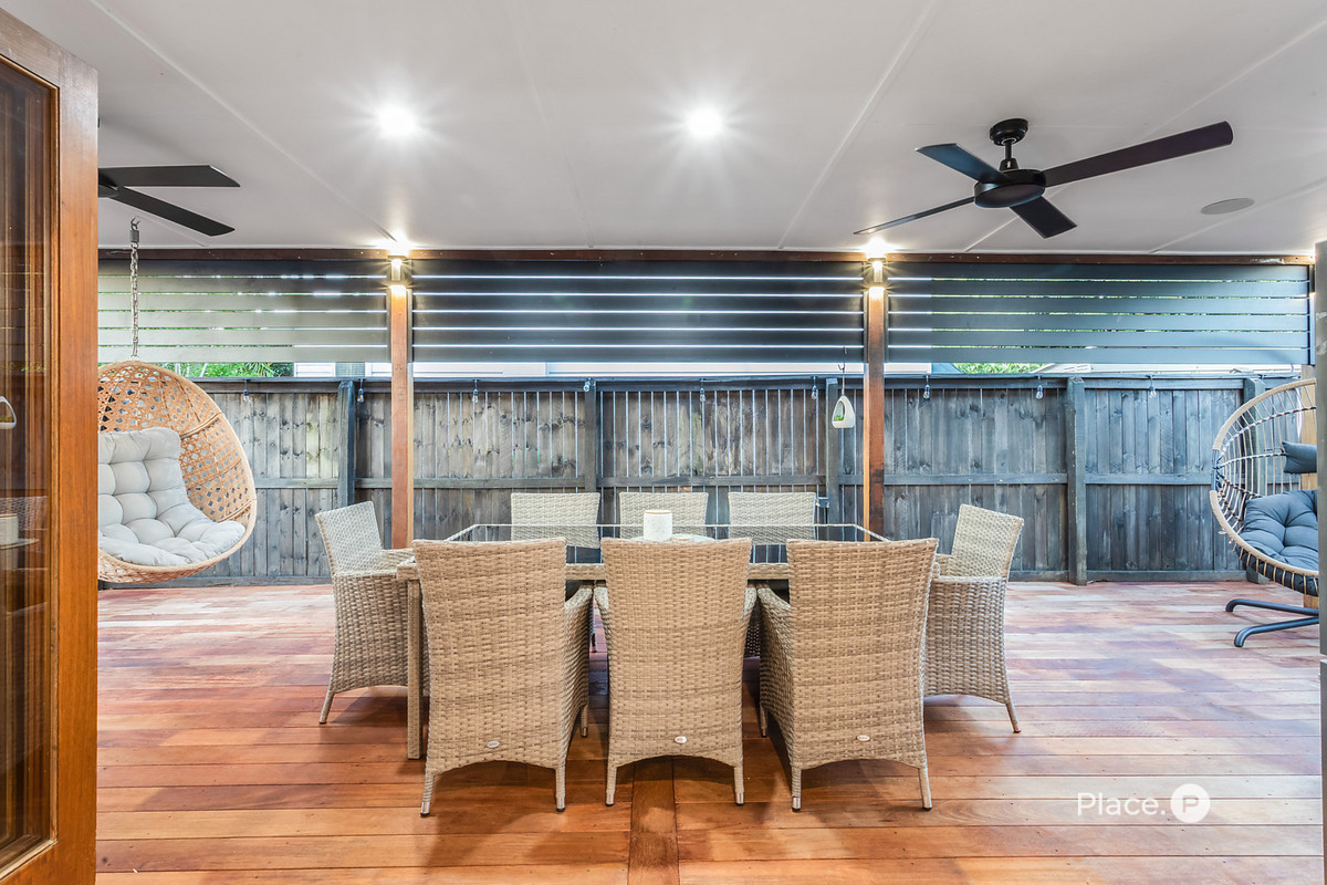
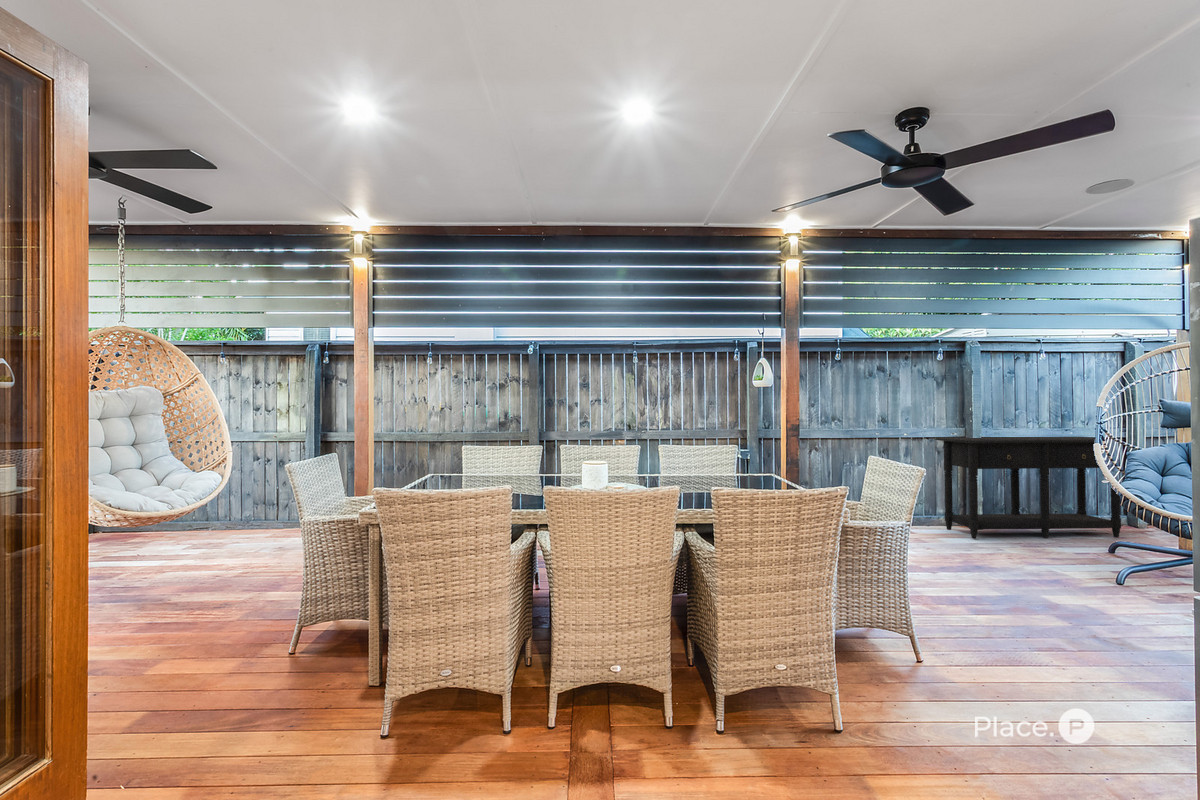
+ console table (1018, 485)
